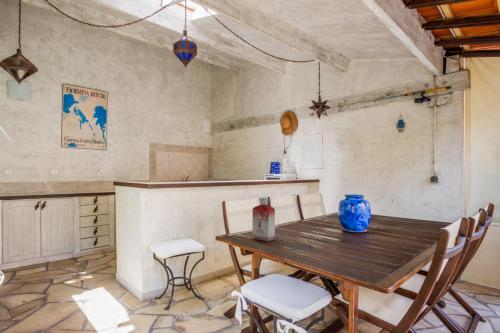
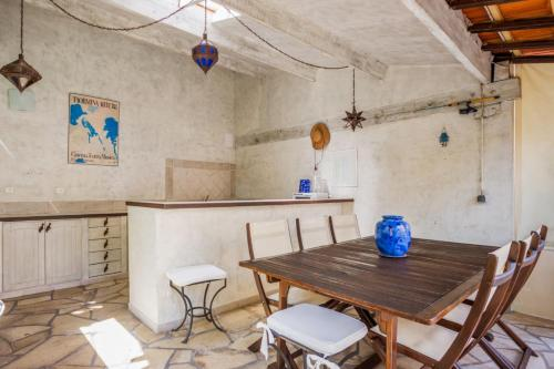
- bottle (263, 218)
